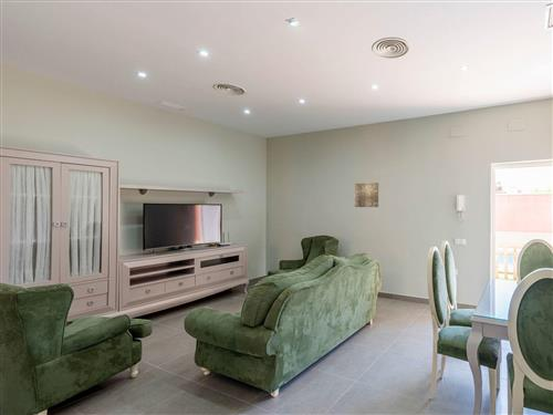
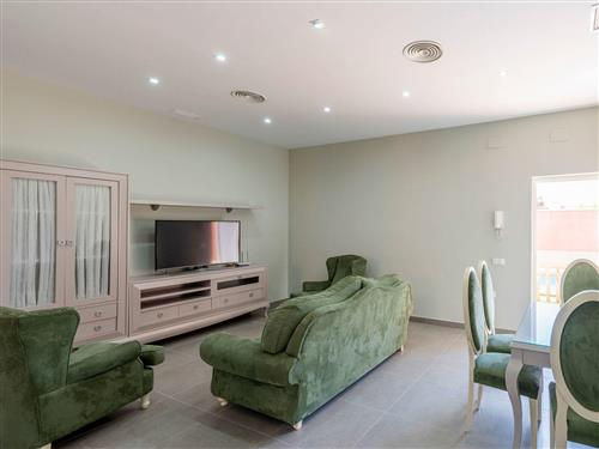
- wall art (366, 195)
